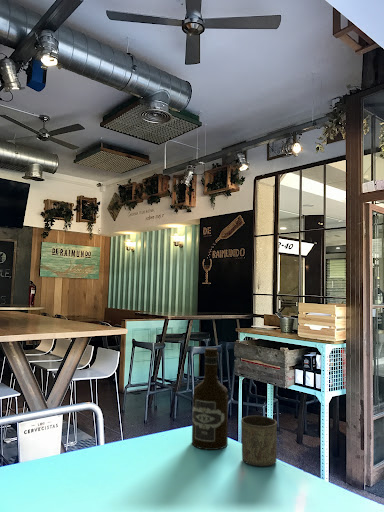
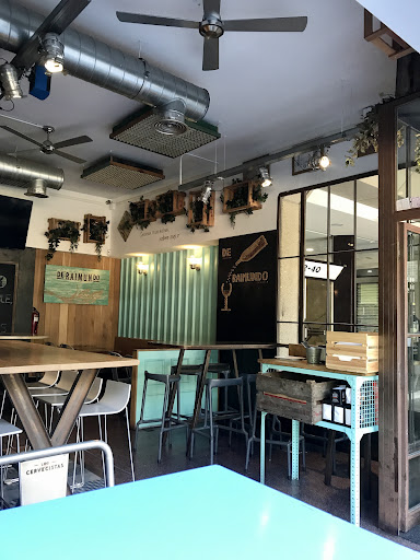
- alcohol (210, 395)
- cup (258, 440)
